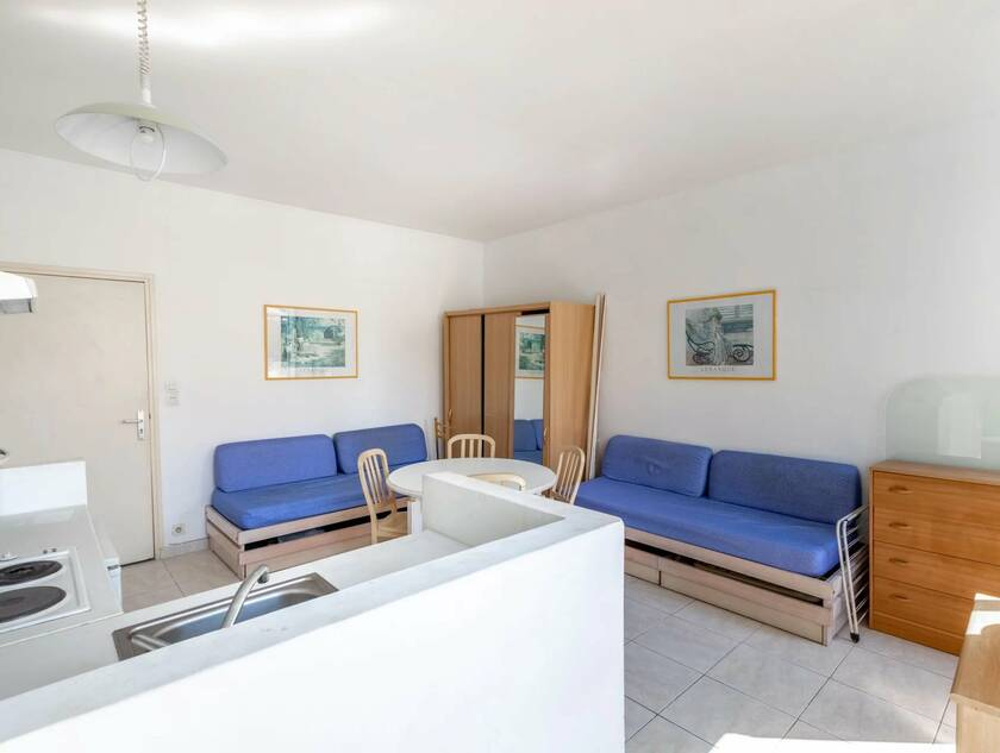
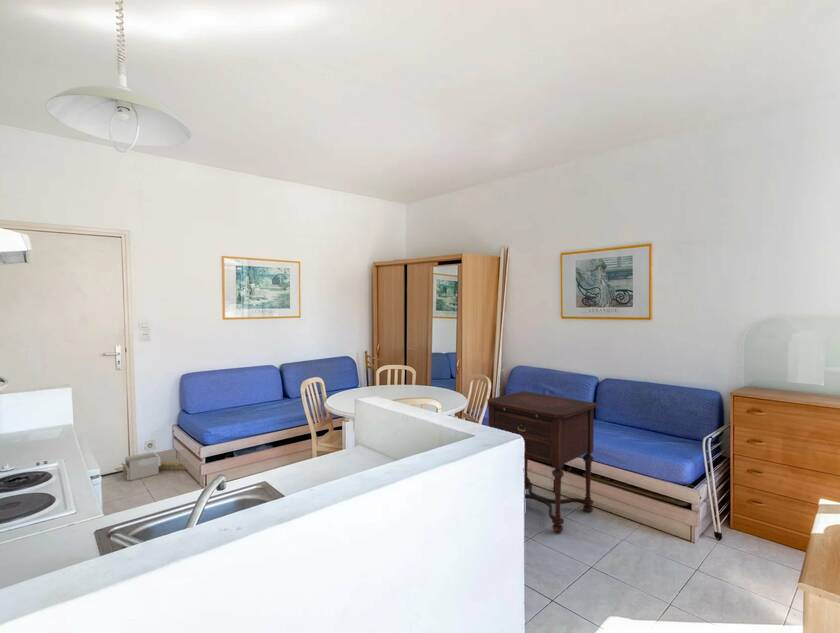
+ trash can (151, 463)
+ side table (539, 454)
